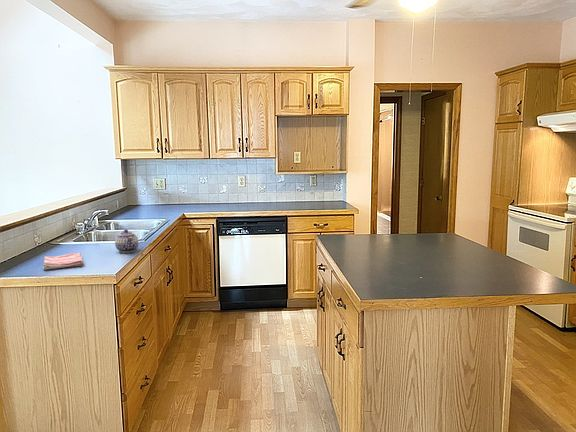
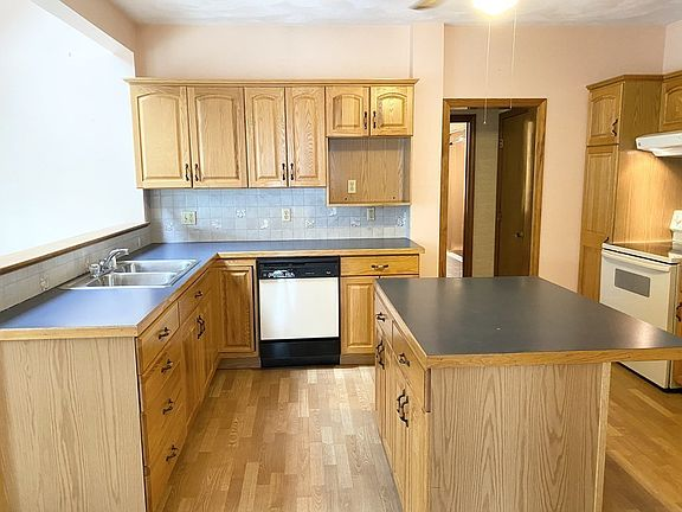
- dish towel (63, 259)
- teapot (126, 240)
